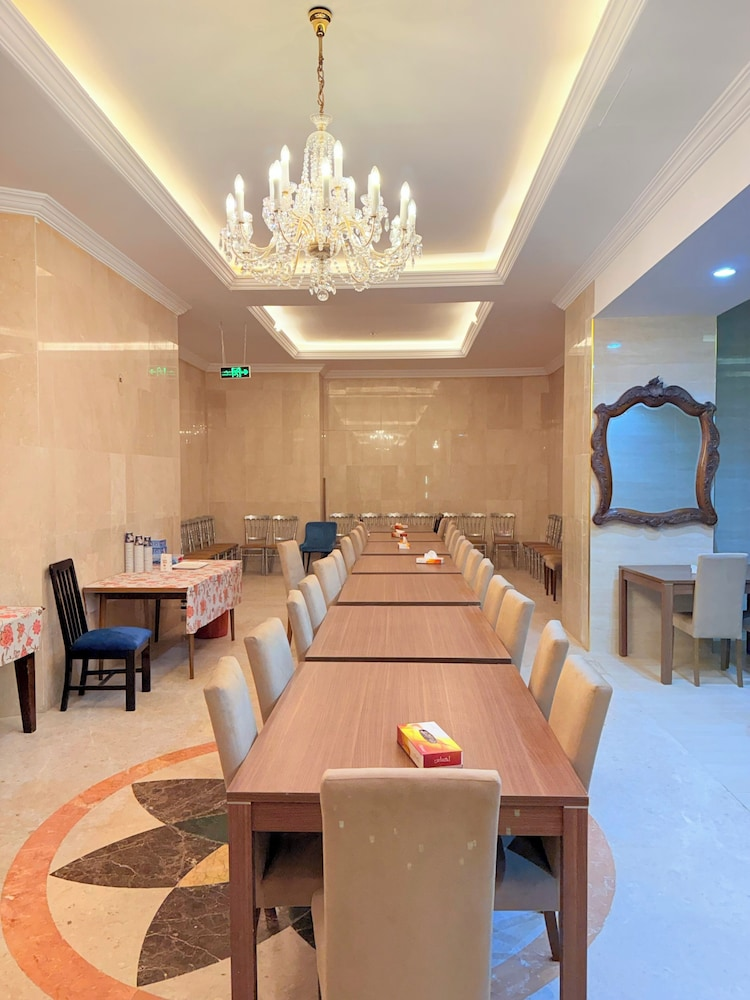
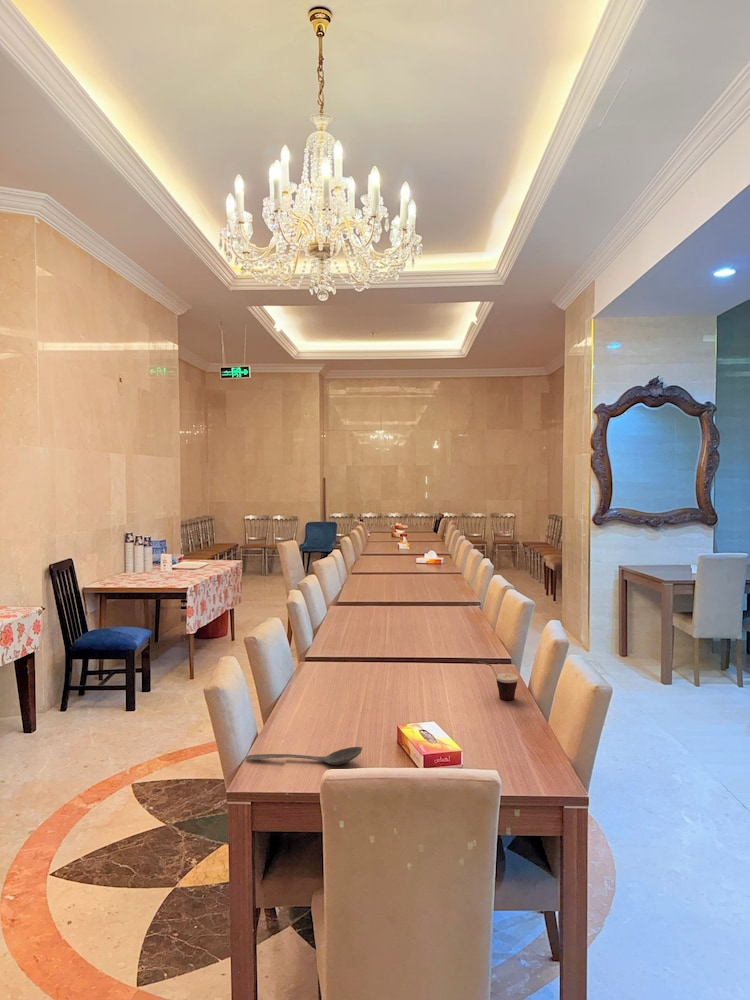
+ stirrer (303, 755)
+ cup (497, 679)
